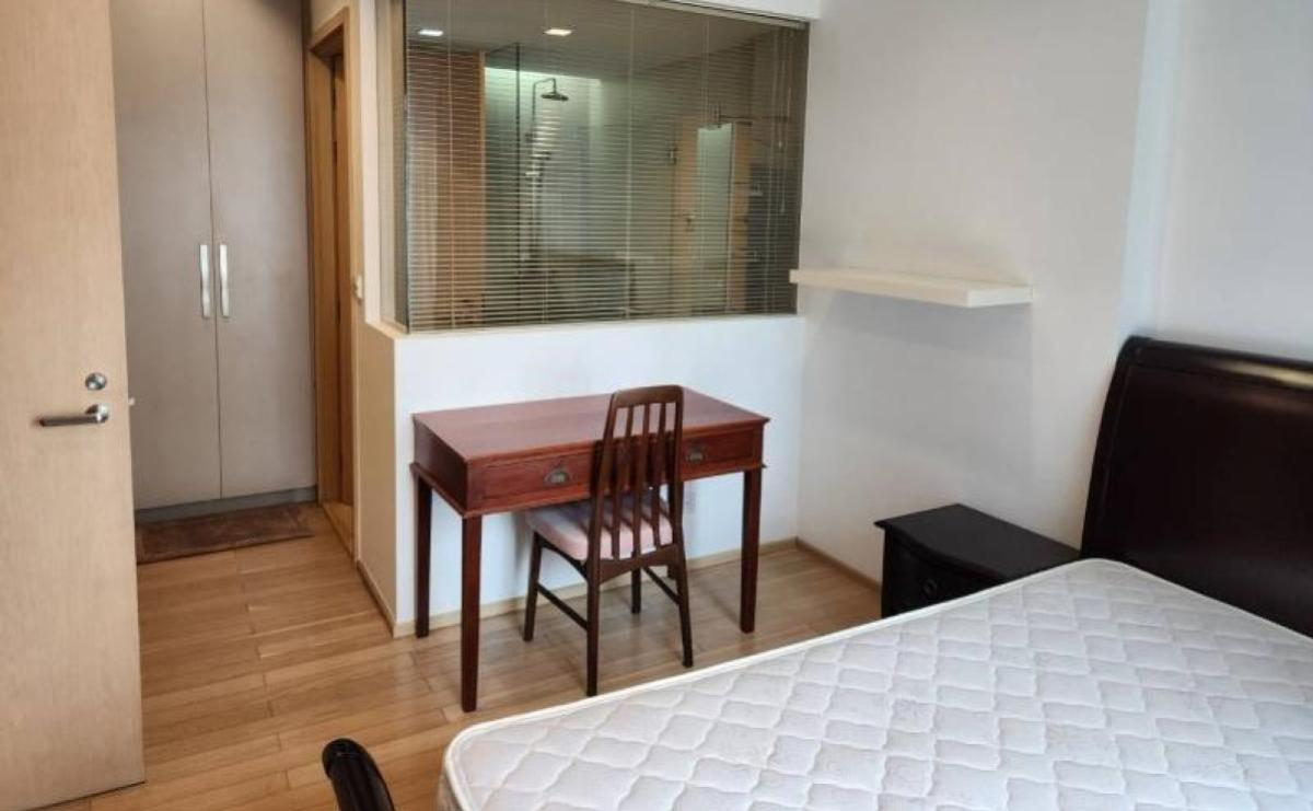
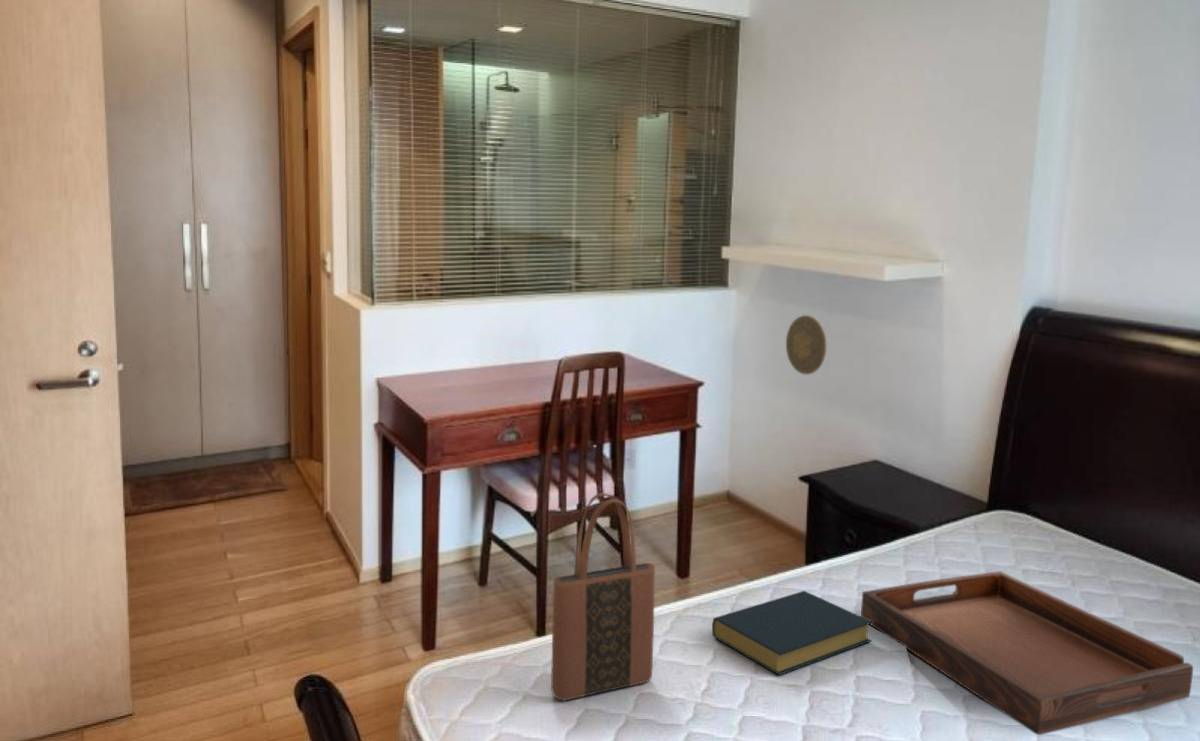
+ tote bag (604, 594)
+ serving tray (1015, 639)
+ decorative plate (803, 345)
+ hardback book (791, 629)
